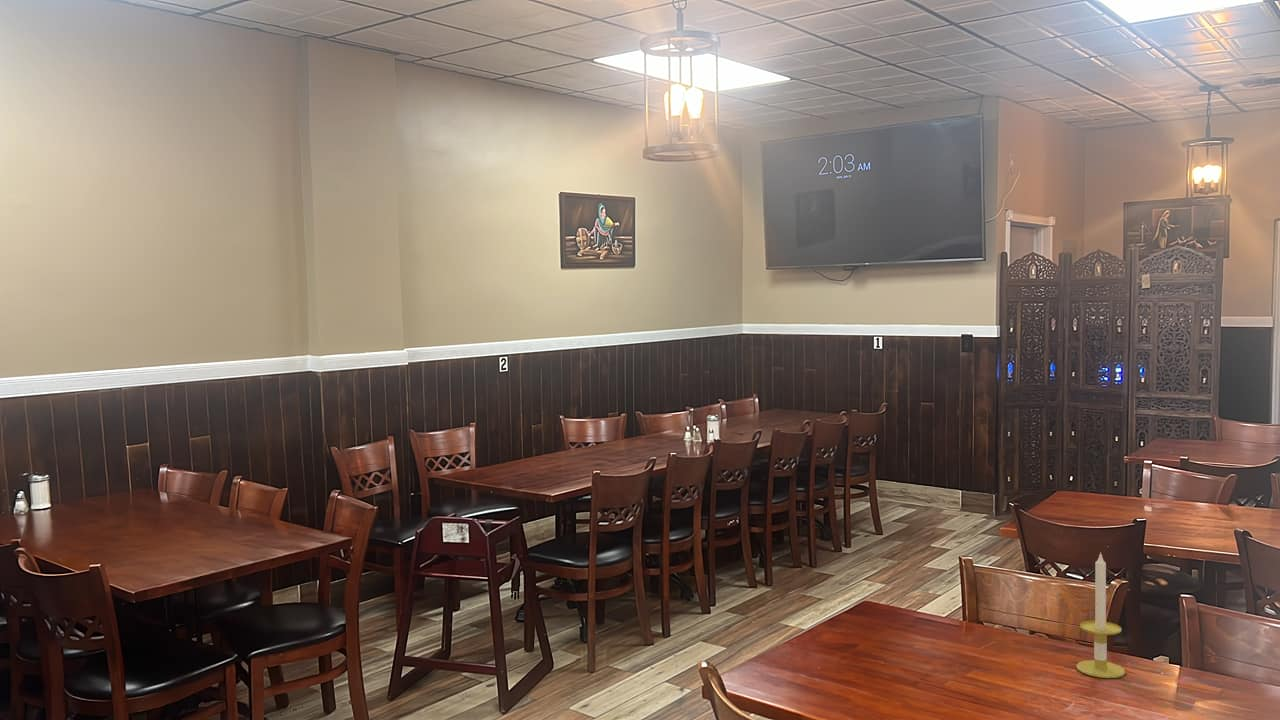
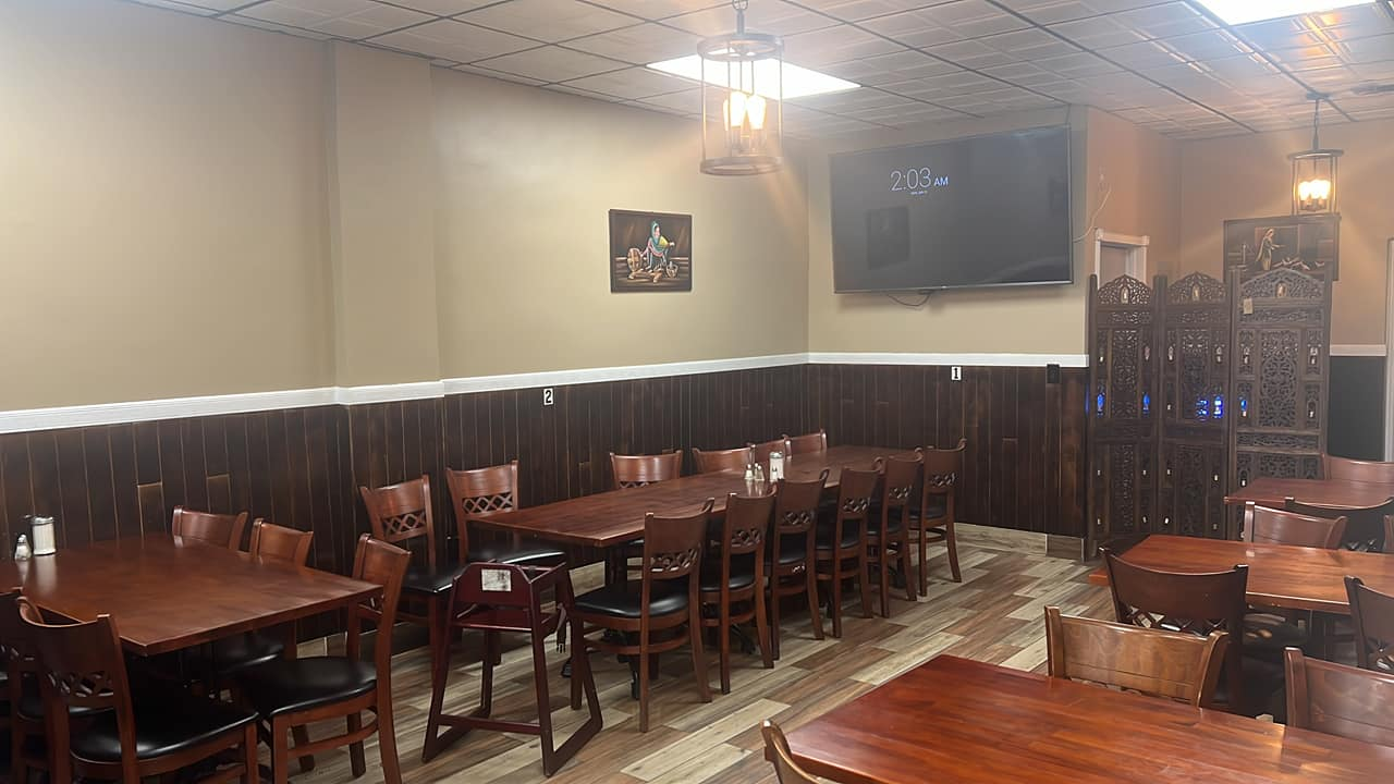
- candle (1100, 610)
